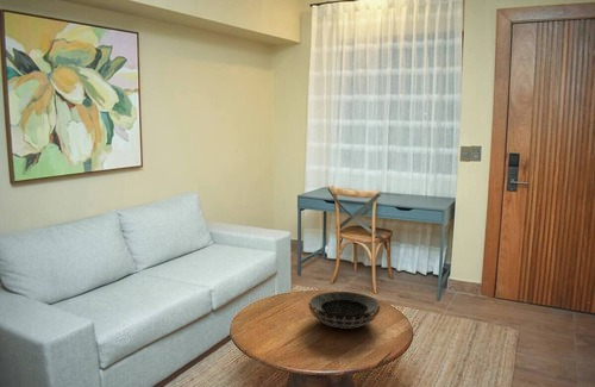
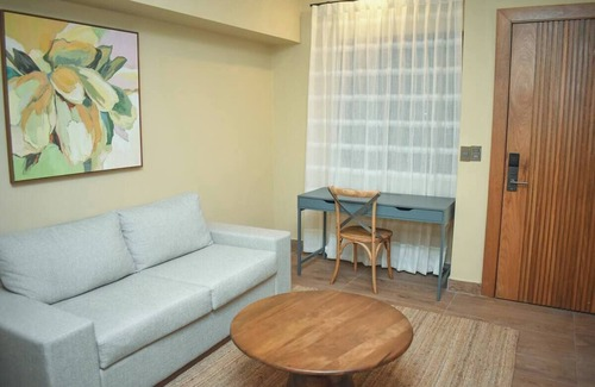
- decorative bowl (343, 312)
